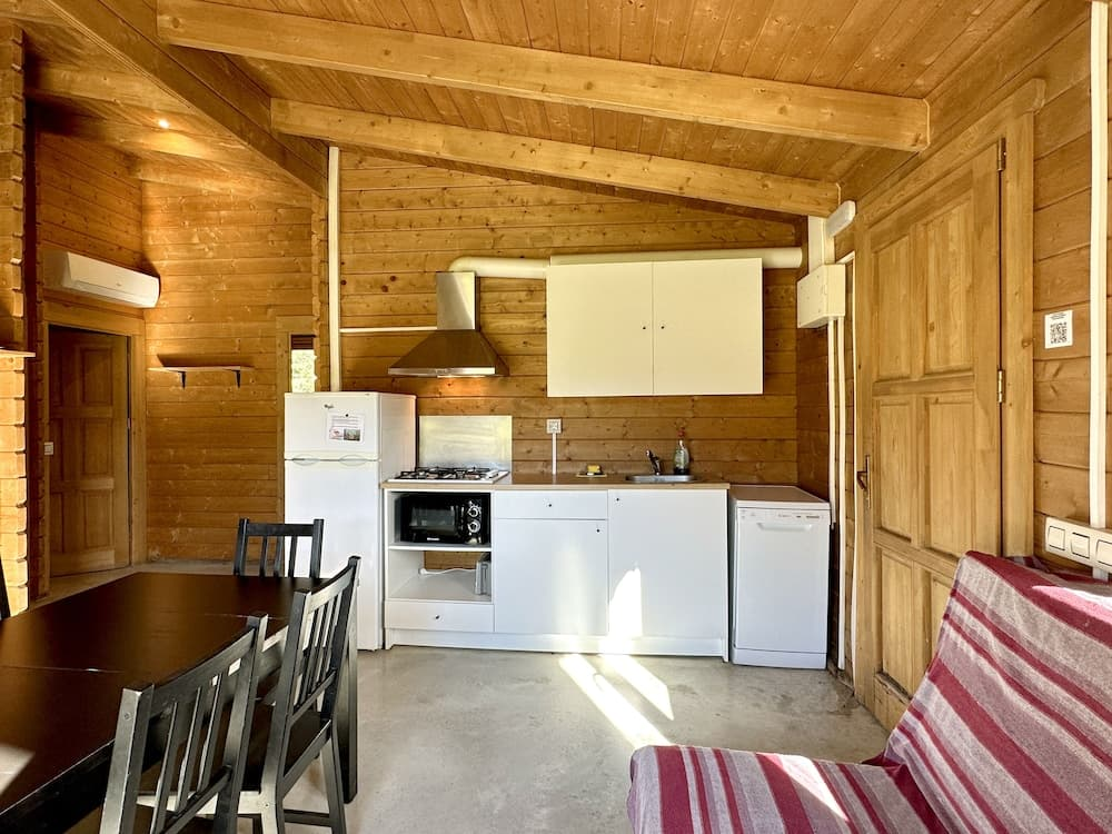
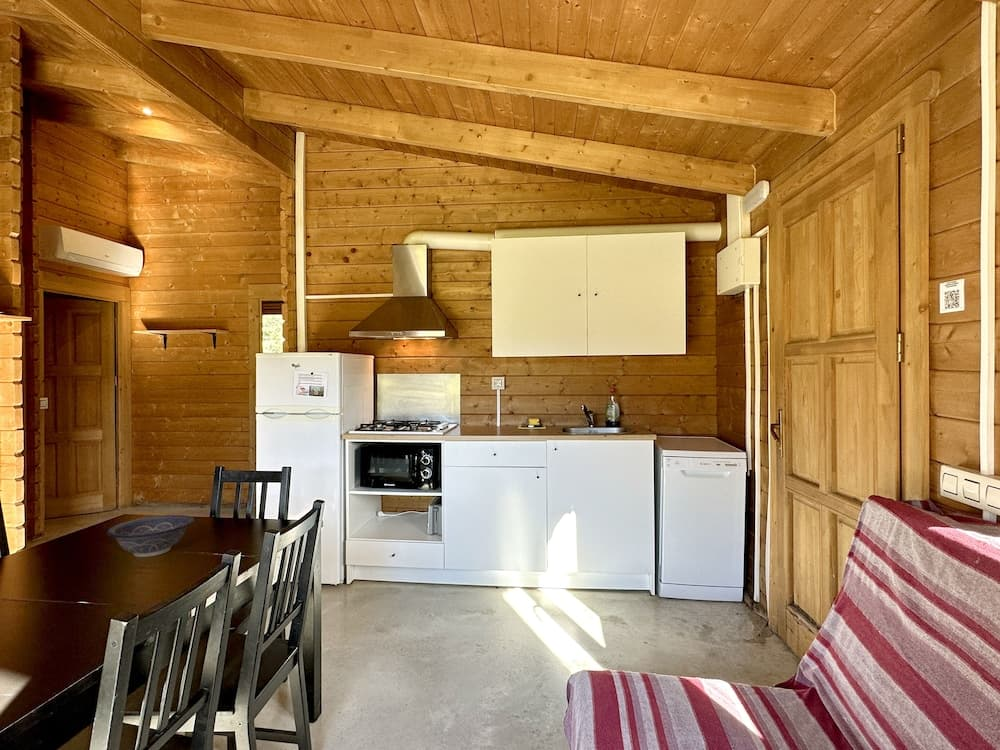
+ decorative bowl (152, 538)
